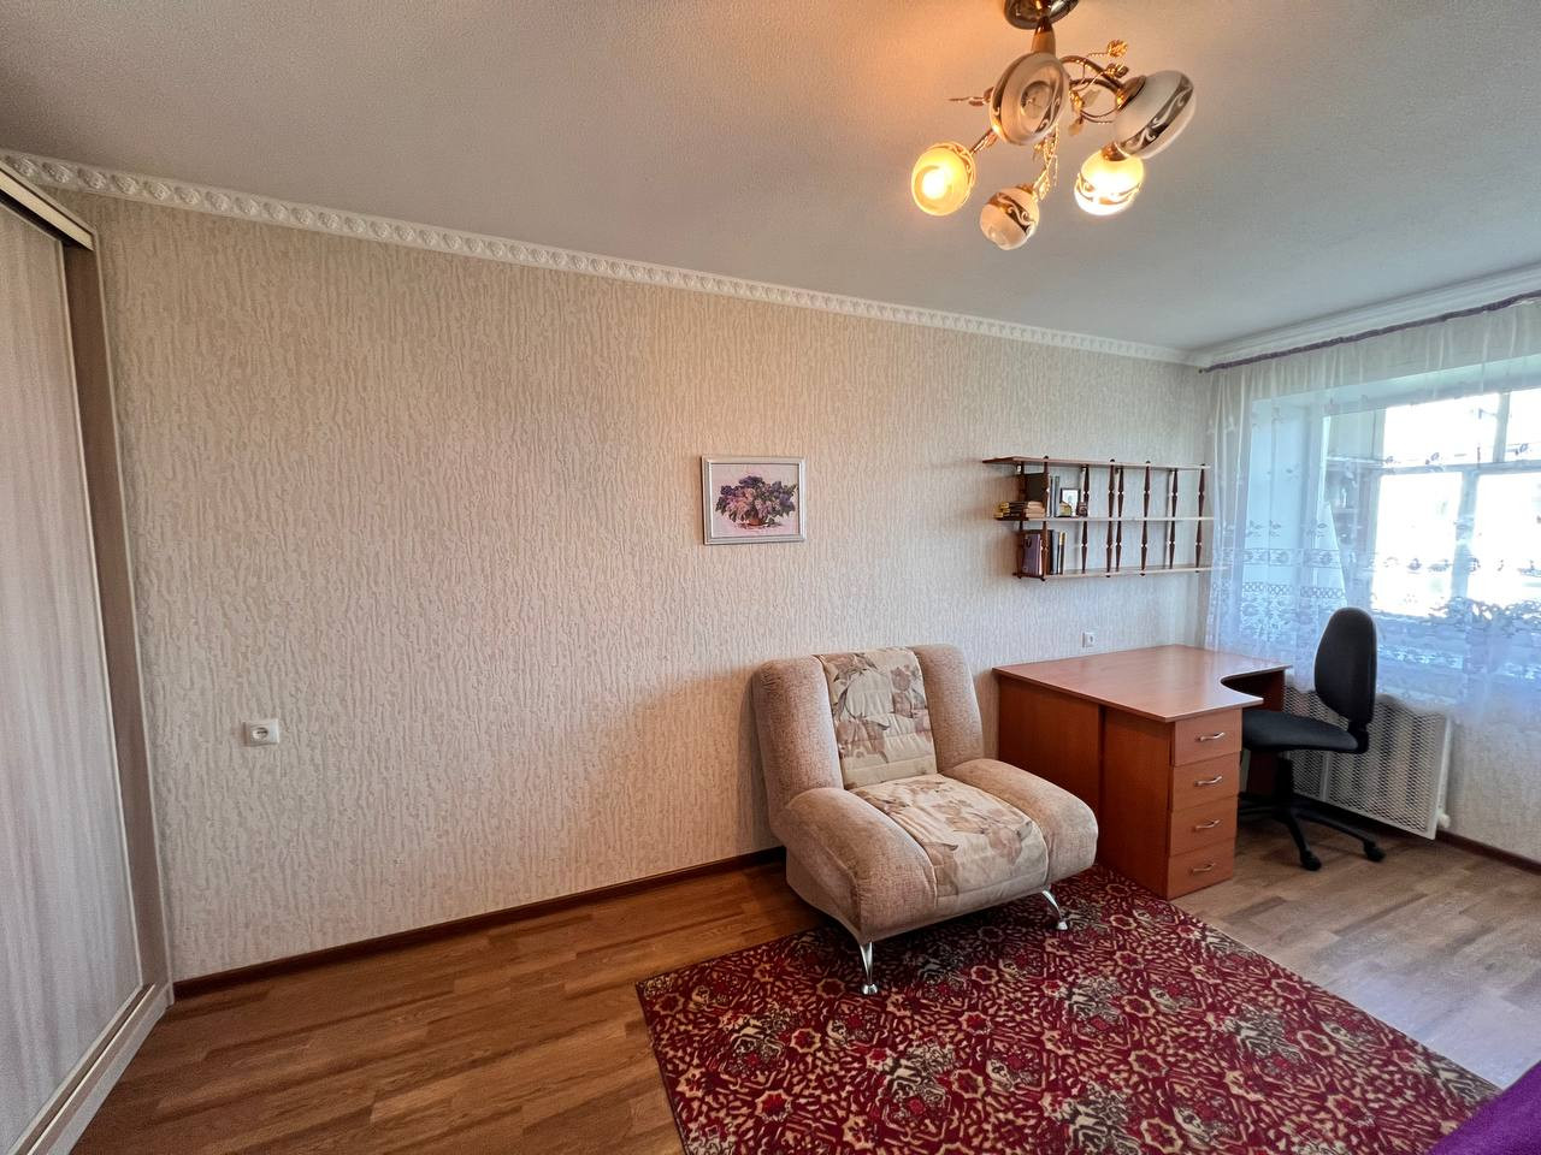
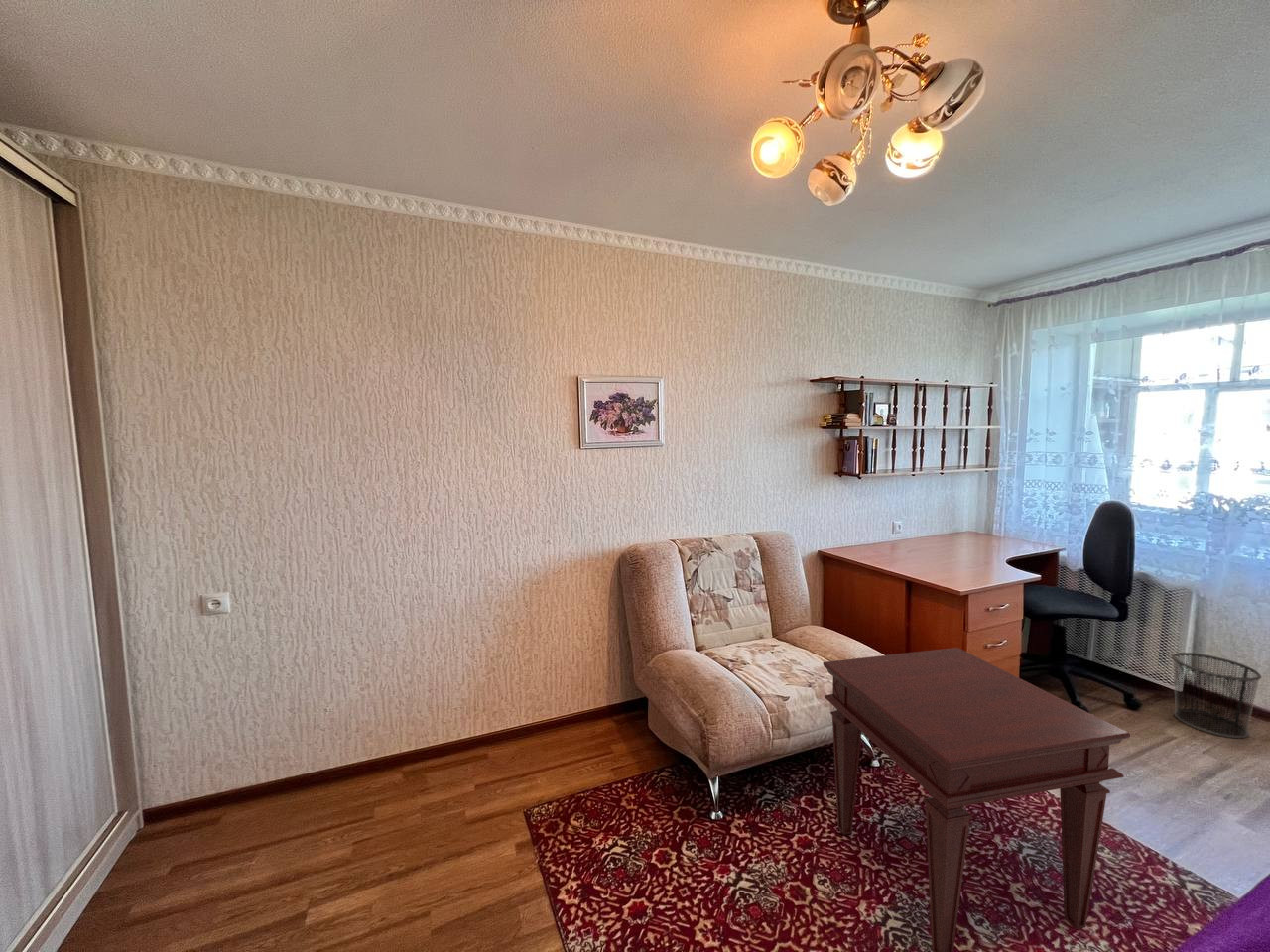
+ waste bin (1211, 694)
+ side table (951, 782)
